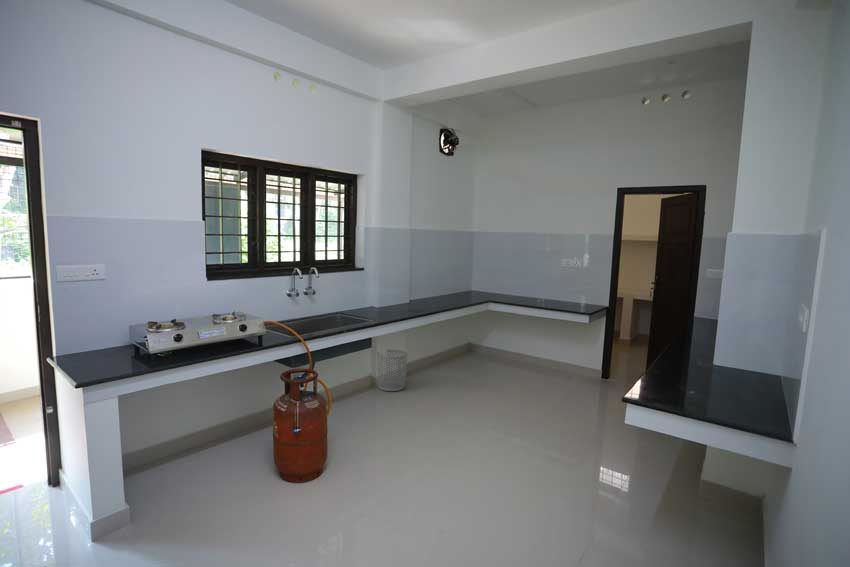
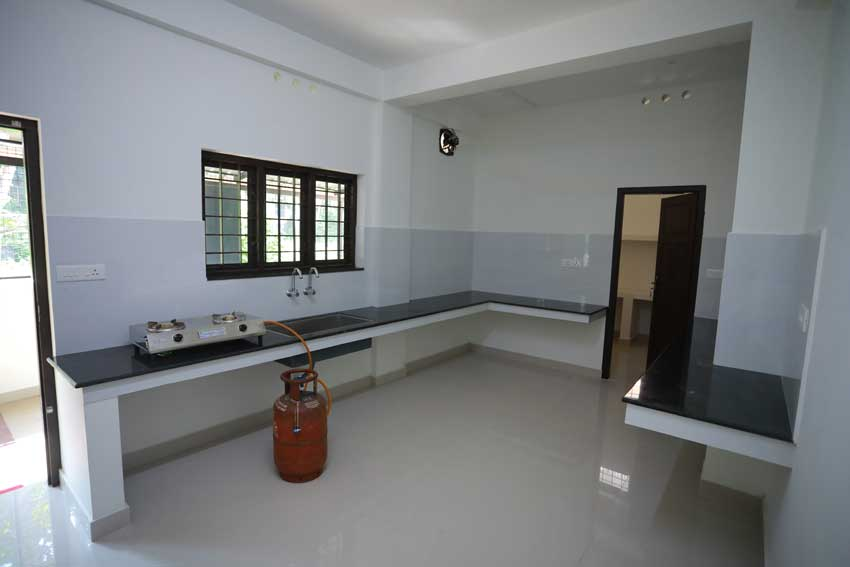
- waste bin (391, 370)
